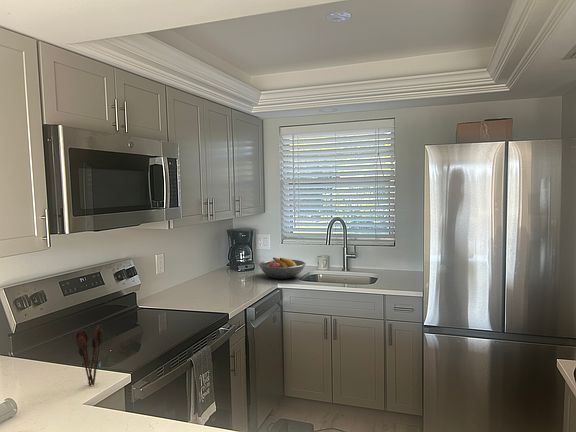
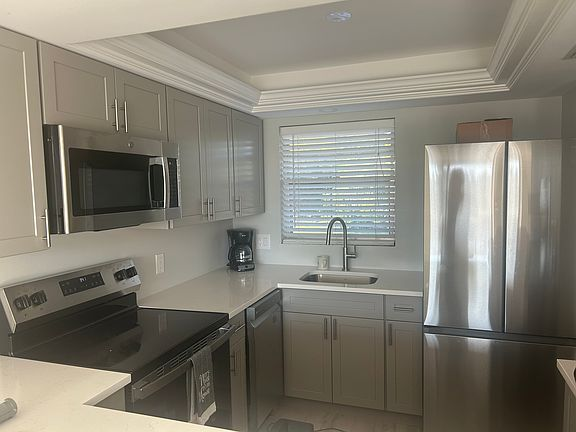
- utensil holder (93, 355)
- fruit bowl (282, 268)
